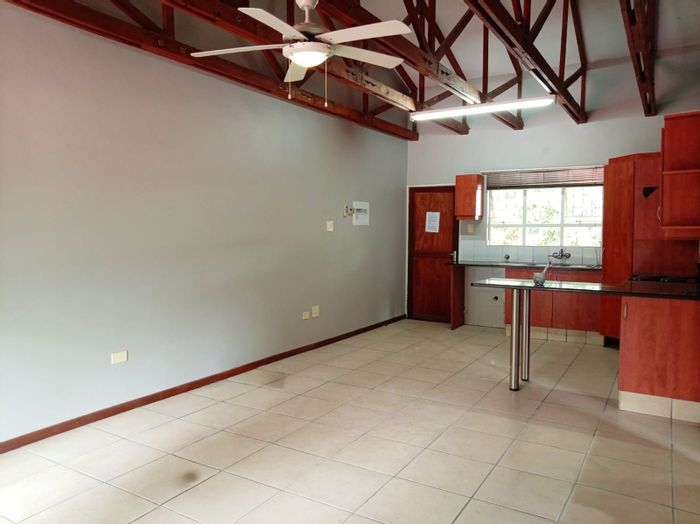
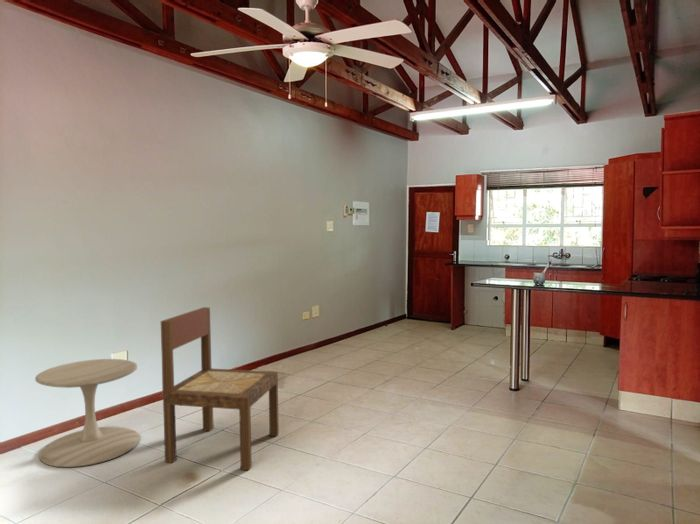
+ side table (90, 408)
+ dining chair (223, 381)
